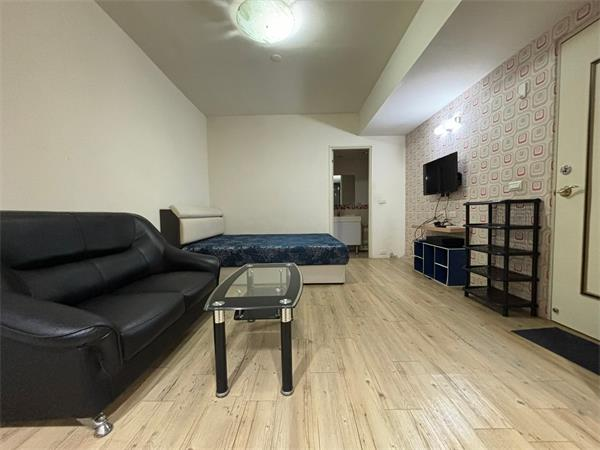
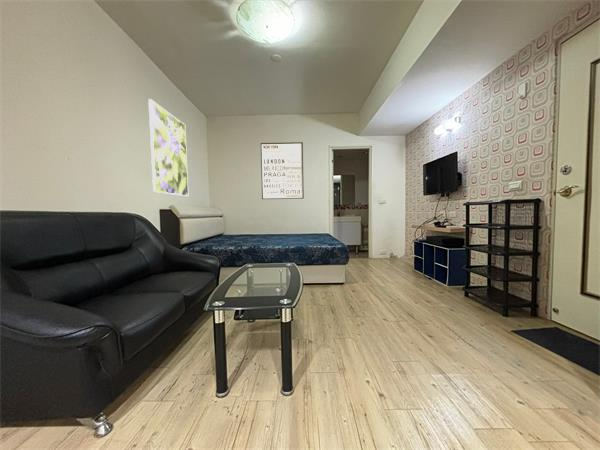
+ wall art (282, 171)
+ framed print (171, 154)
